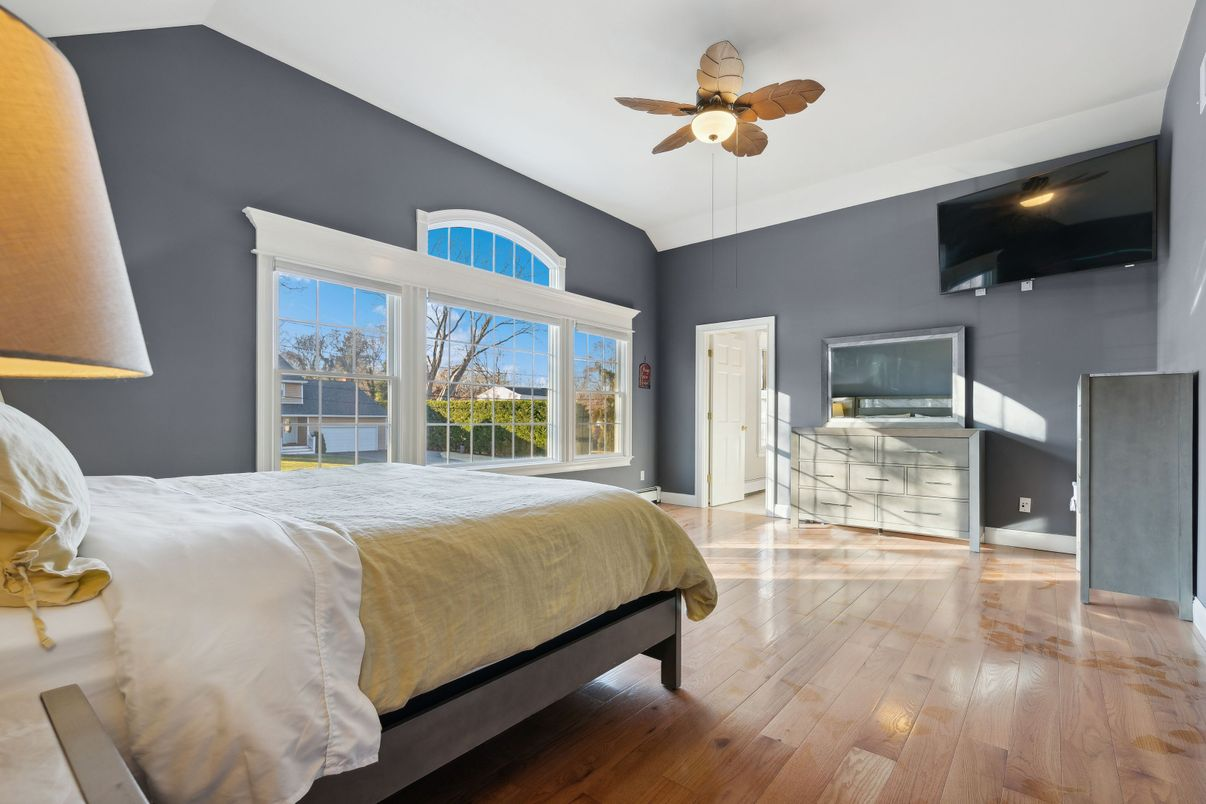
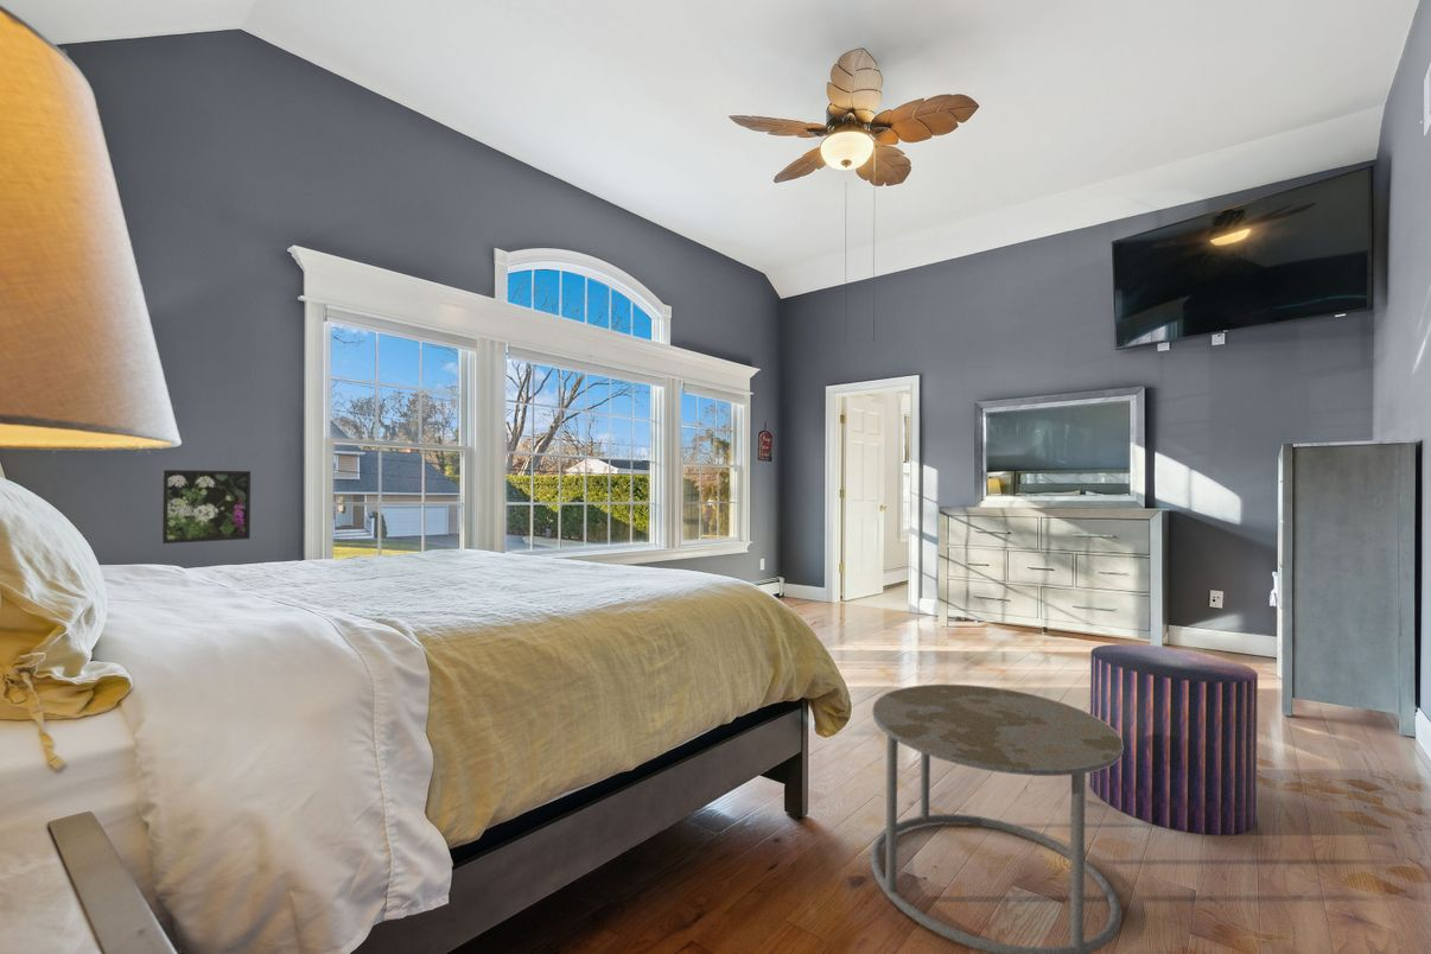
+ stool (1169, 730)
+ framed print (208, 505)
+ side table (986, 818)
